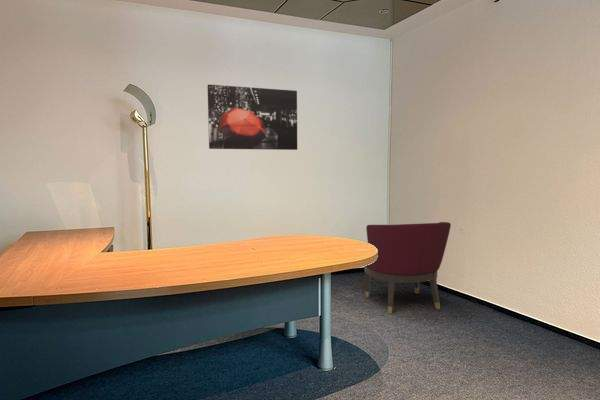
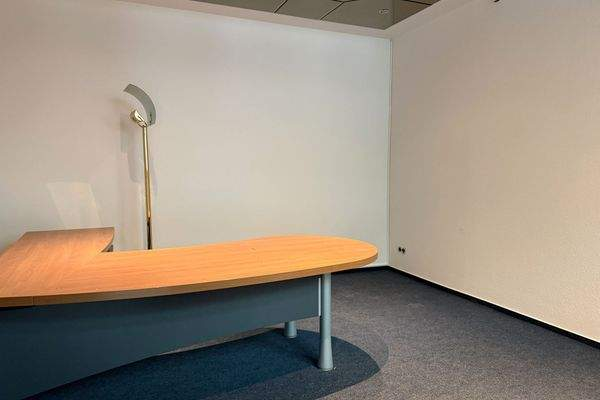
- wall art (254, 118)
- chair (405, 261)
